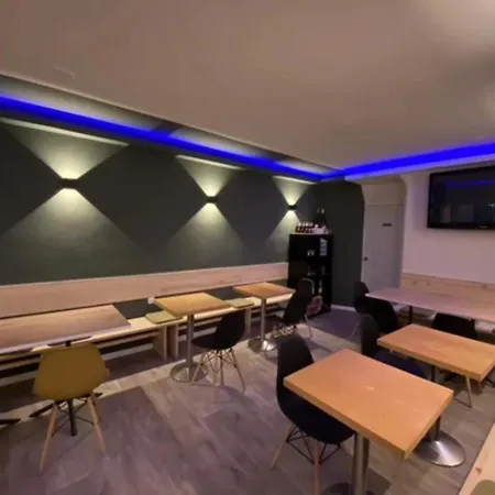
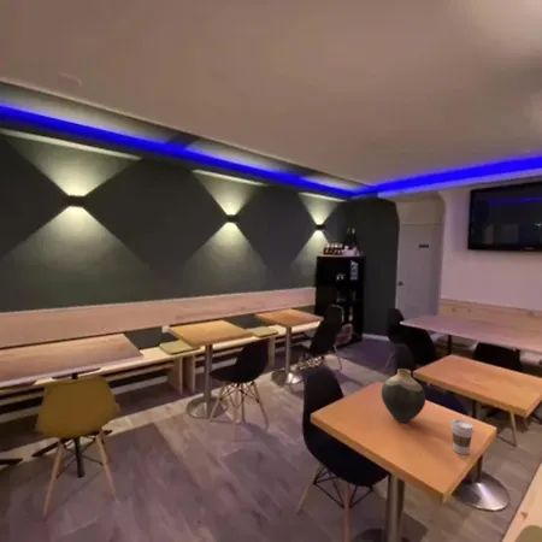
+ coffee cup (461, 436)
+ vase (402, 395)
